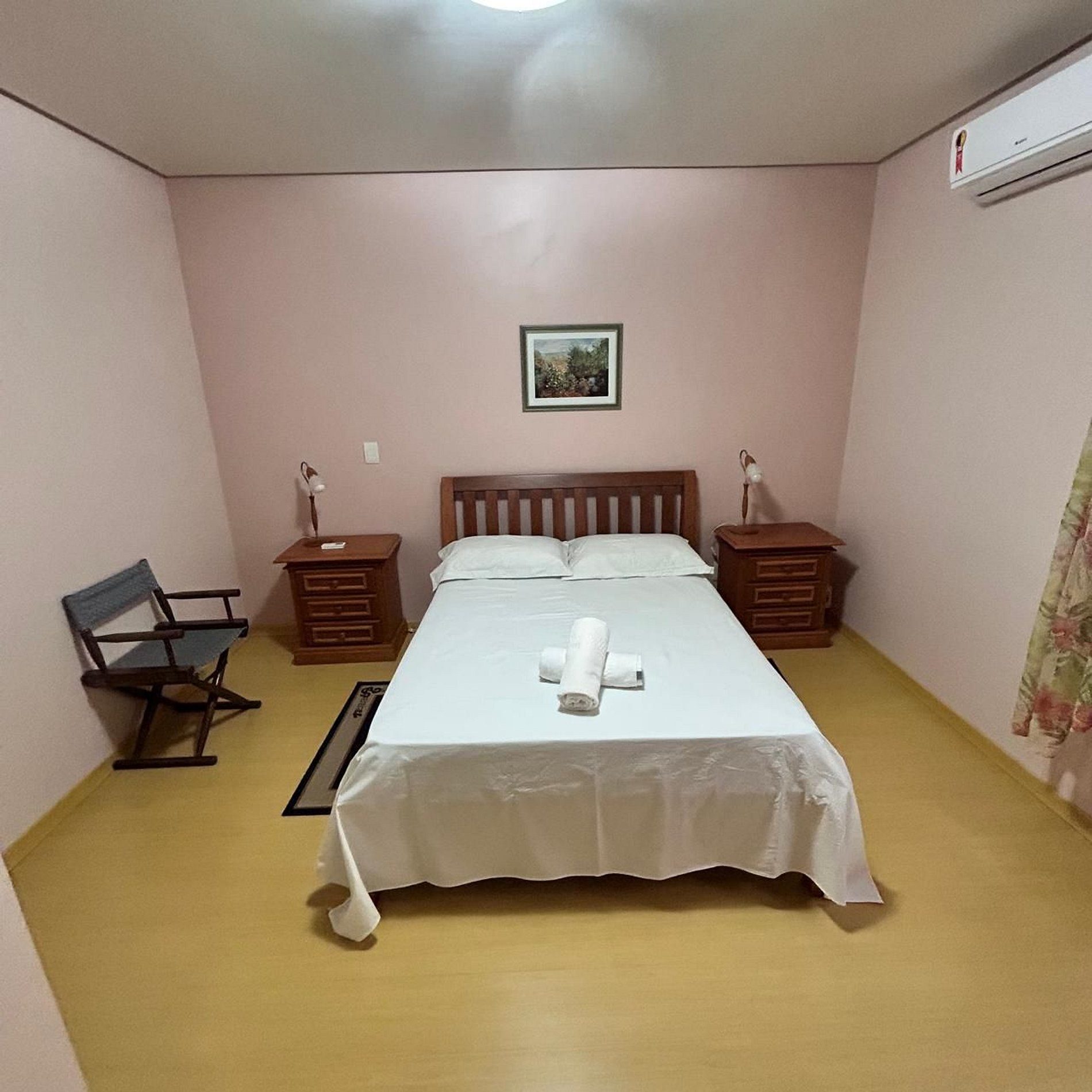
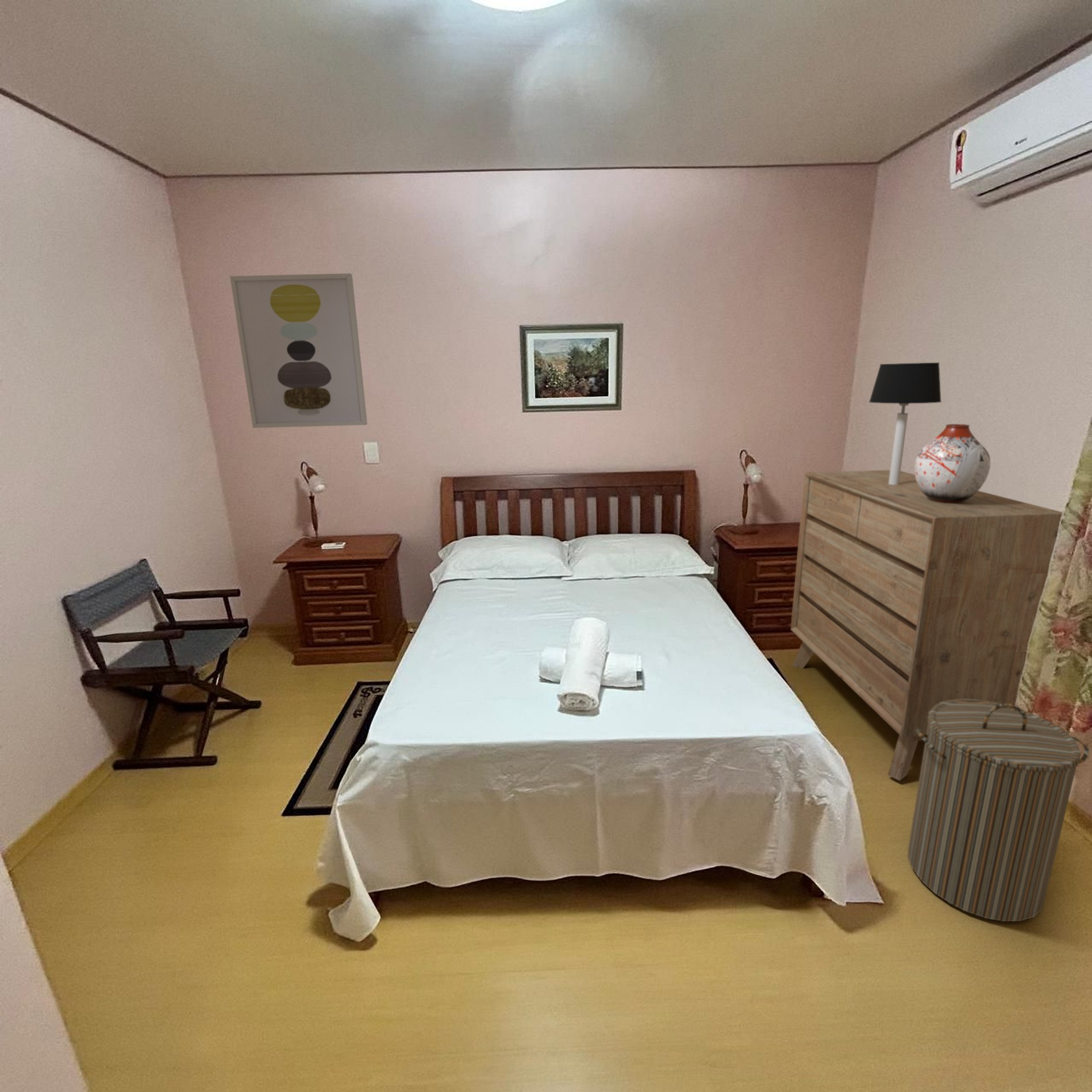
+ vase (952, 462)
+ dresser (895, 606)
+ wall art (301, 353)
+ table lamp (901, 425)
+ laundry hamper (987, 793)
